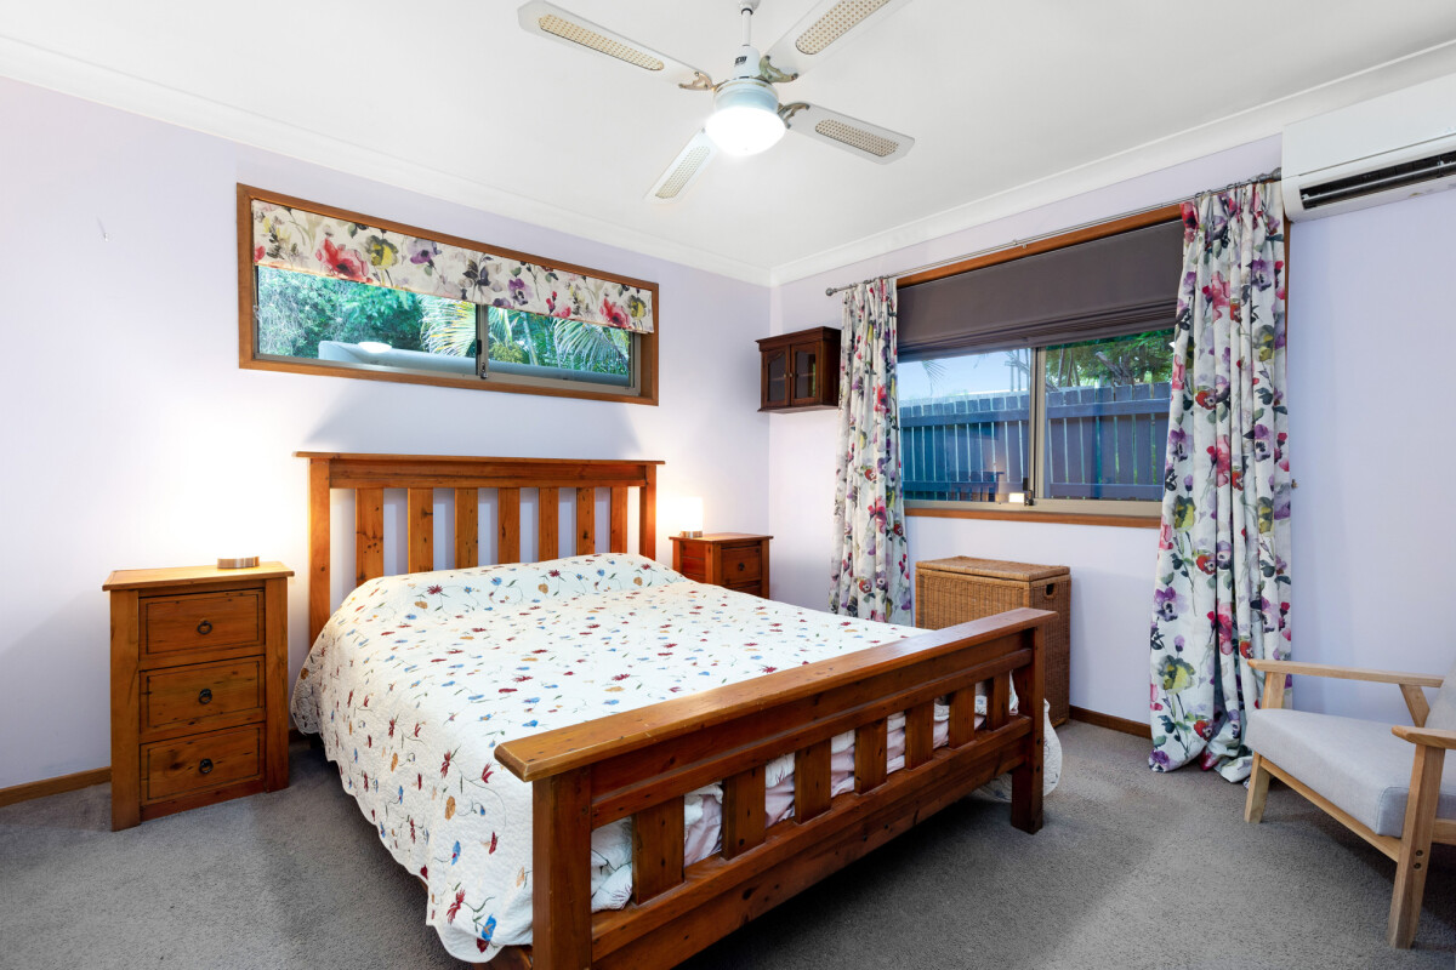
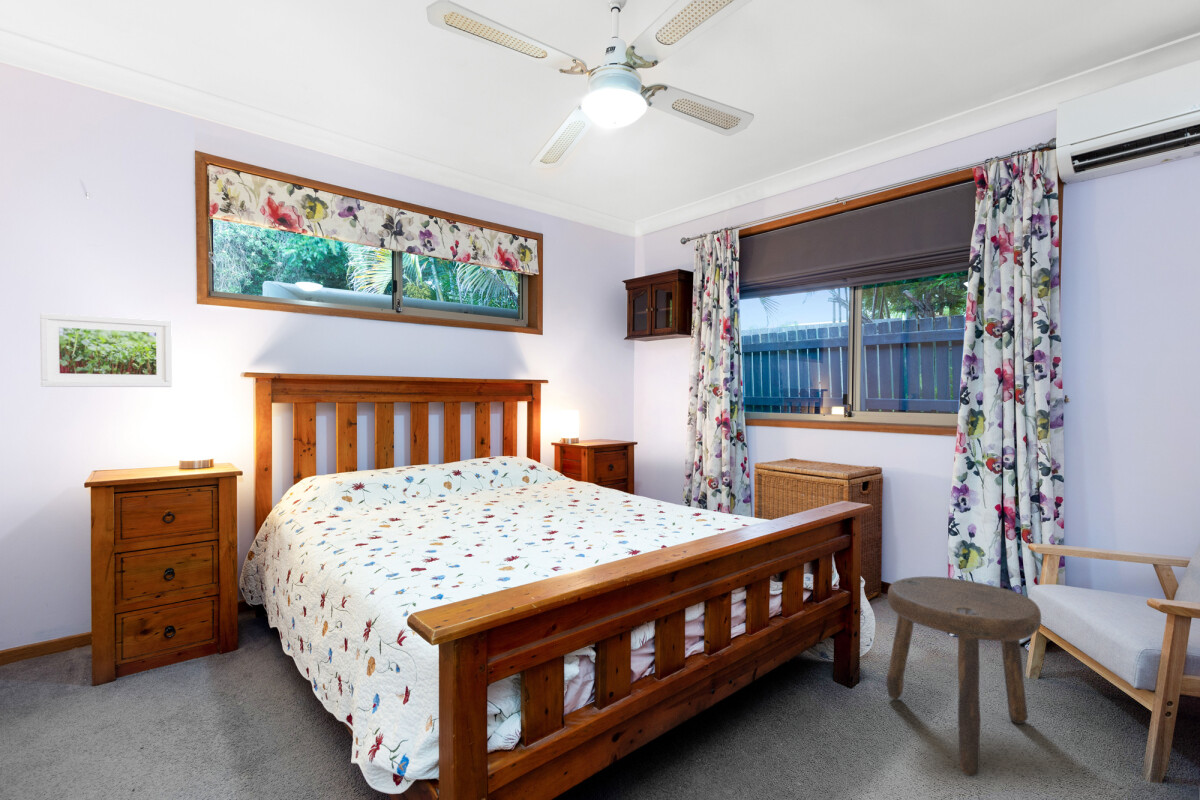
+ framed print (109, 352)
+ stool (958, 664)
